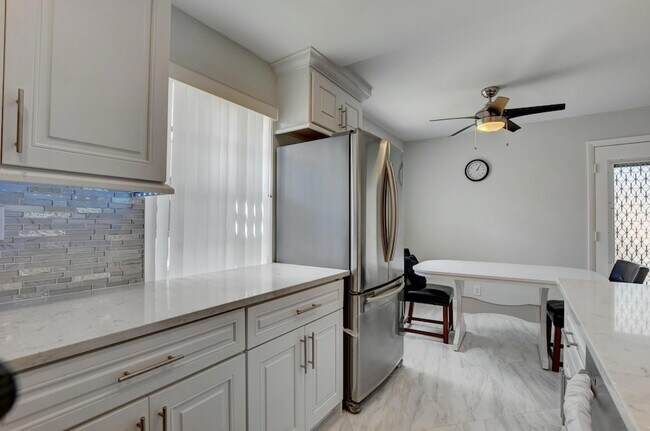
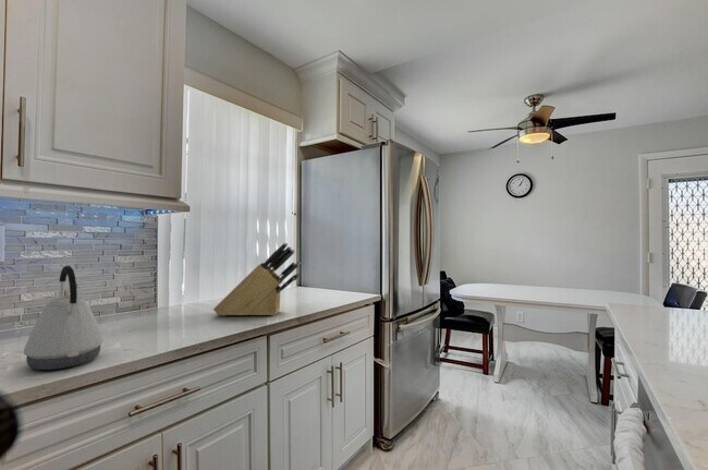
+ kettle (65, 313)
+ knife block (258, 277)
